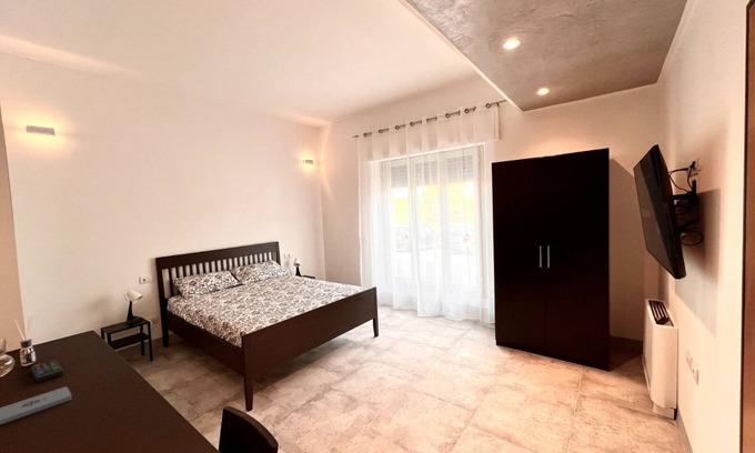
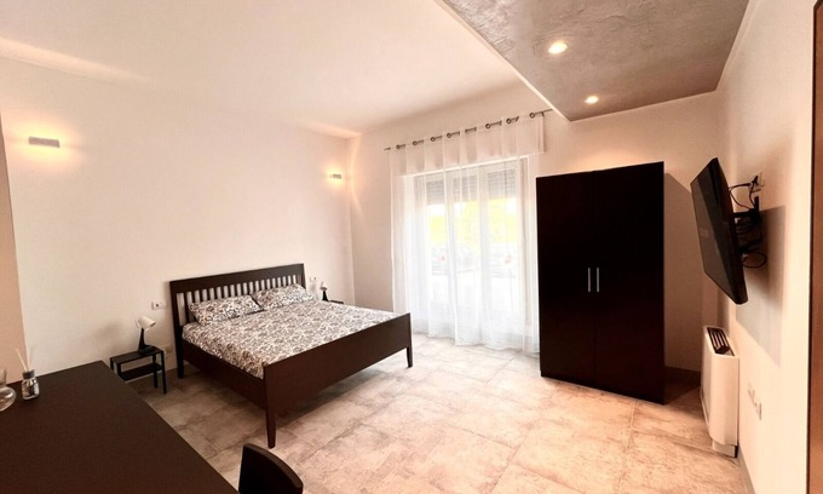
- remote control (47, 370)
- notepad (33, 404)
